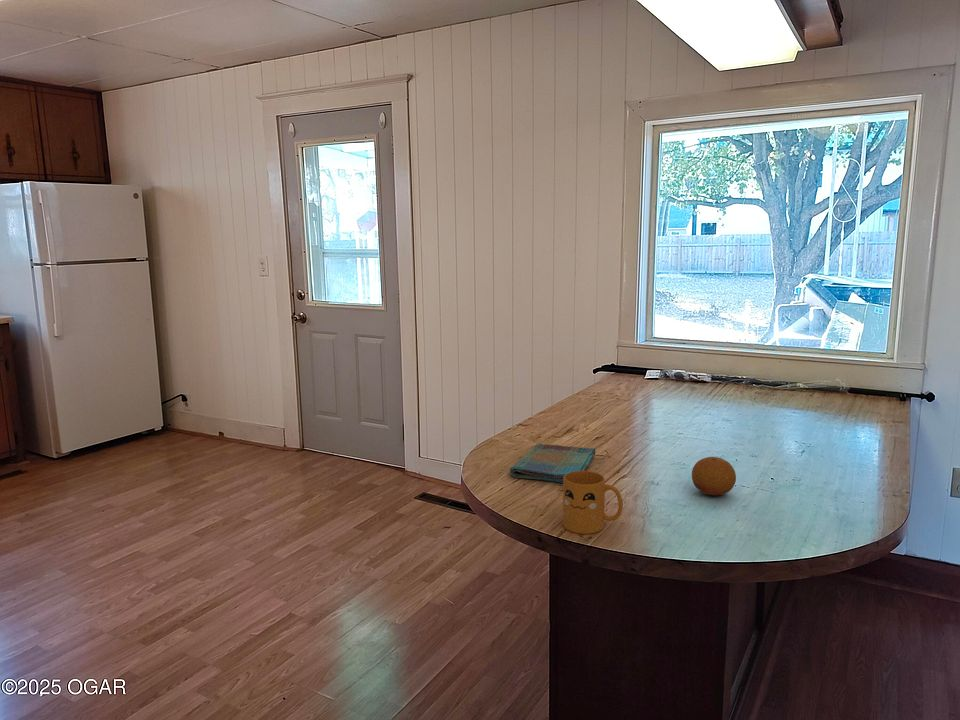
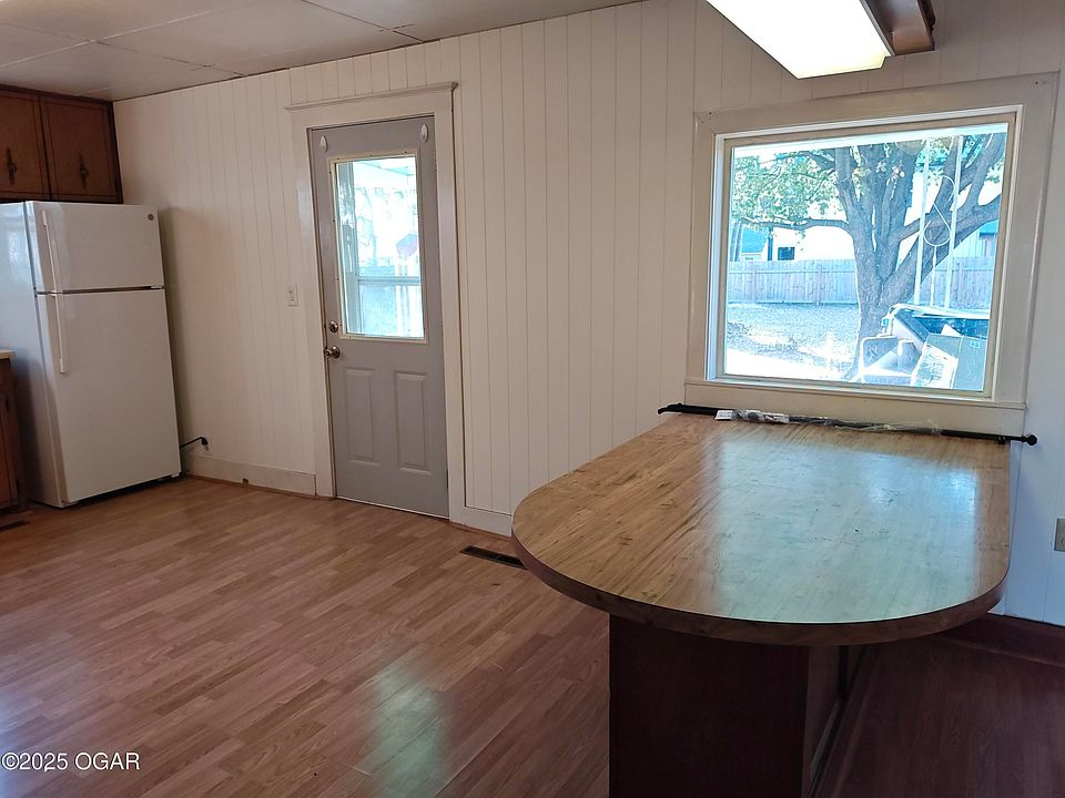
- dish towel (554, 461)
- mug (592, 502)
- fruit (713, 475)
